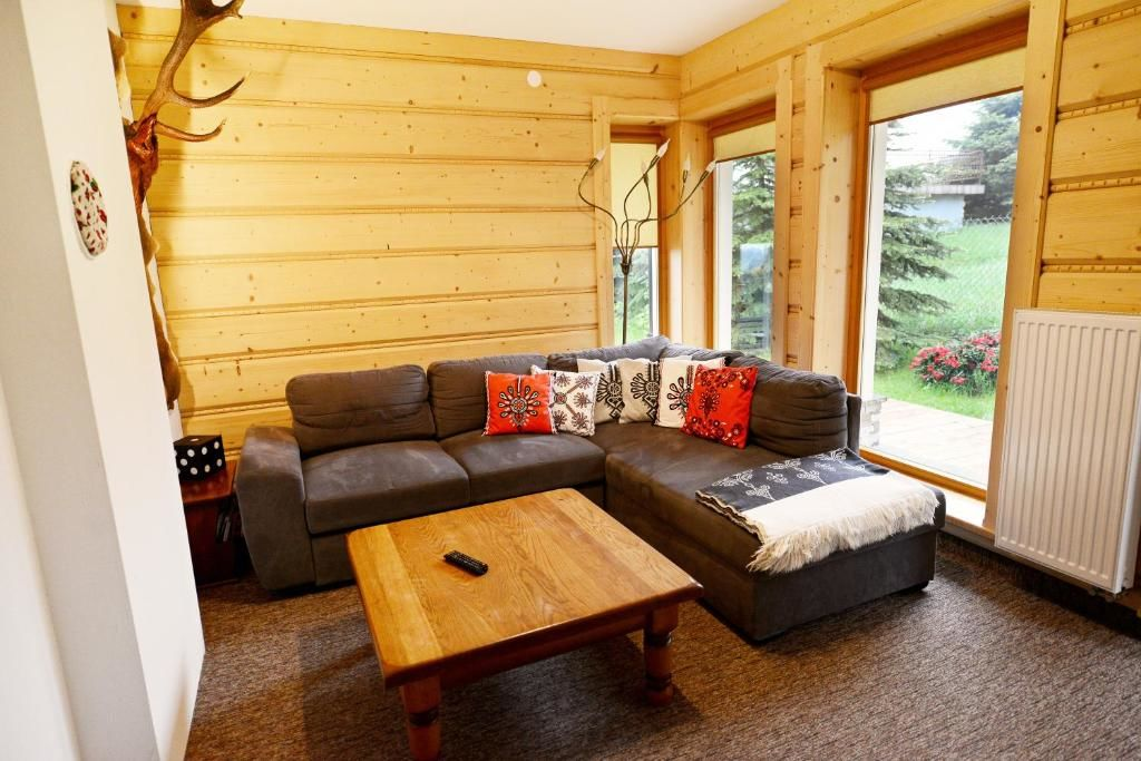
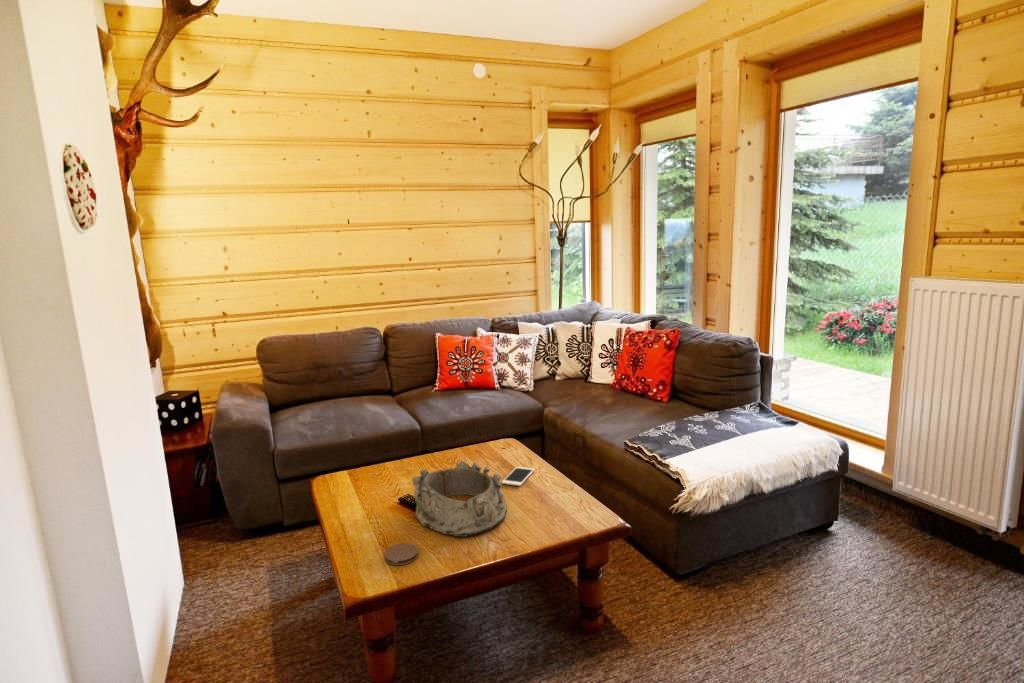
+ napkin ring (459, 493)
+ cell phone (518, 475)
+ coaster (401, 554)
